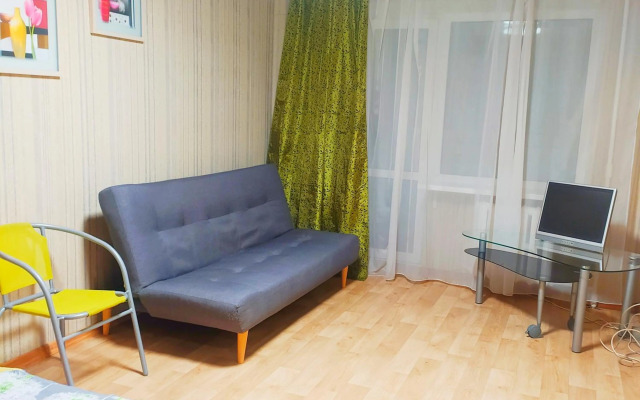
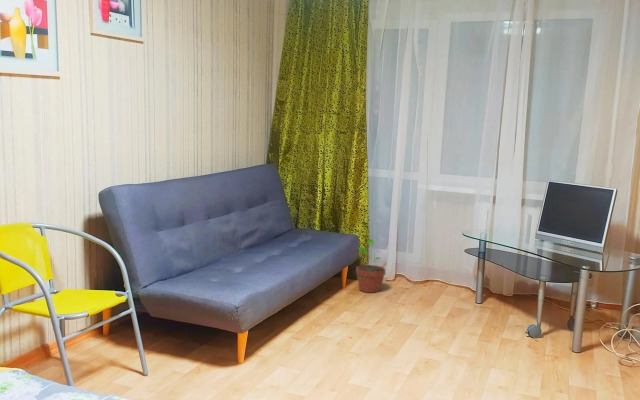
+ potted plant (370, 265)
